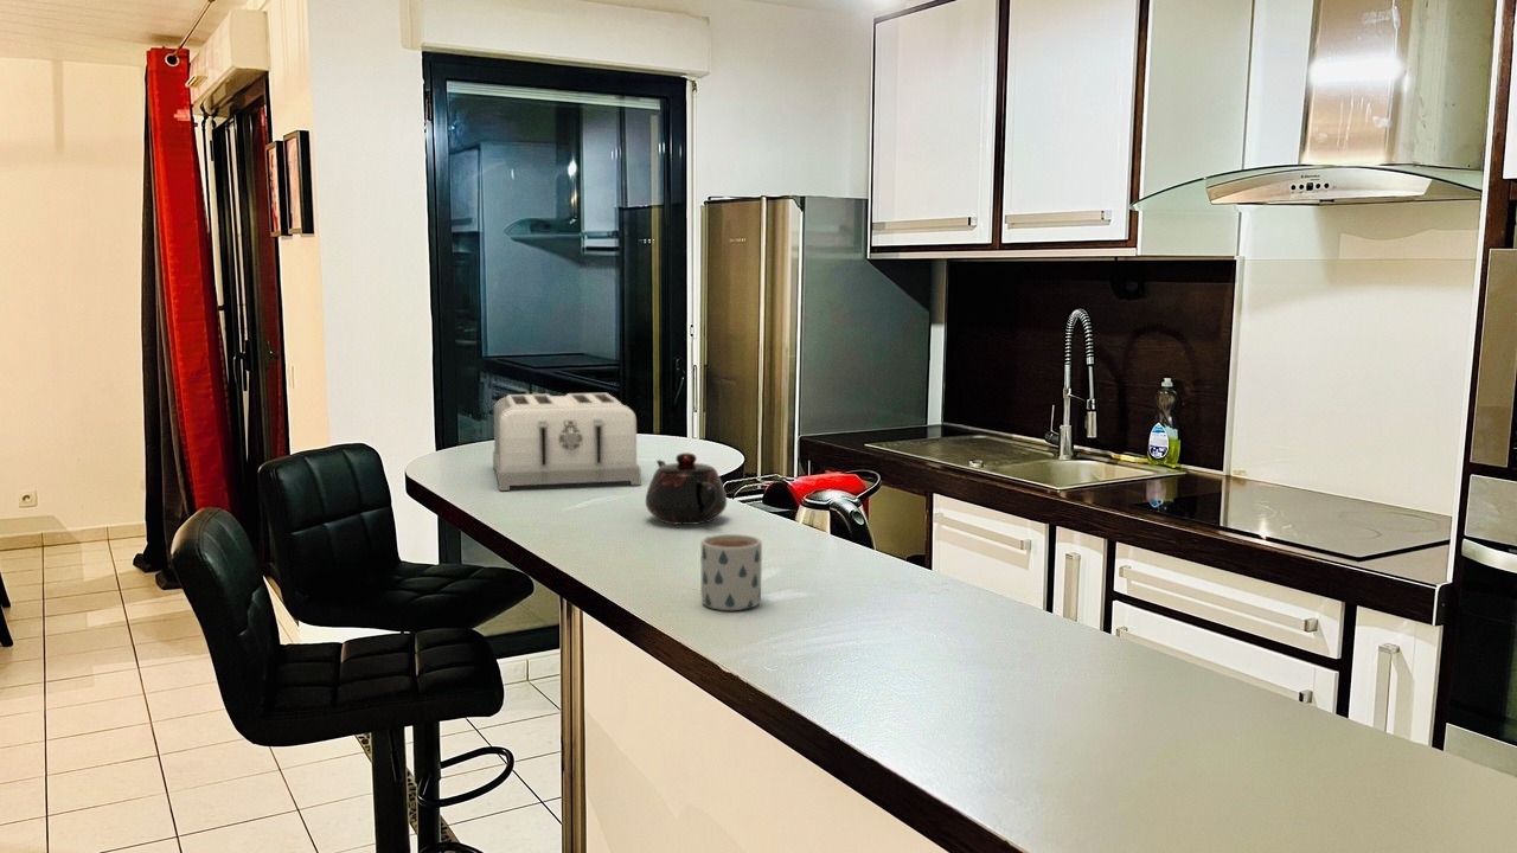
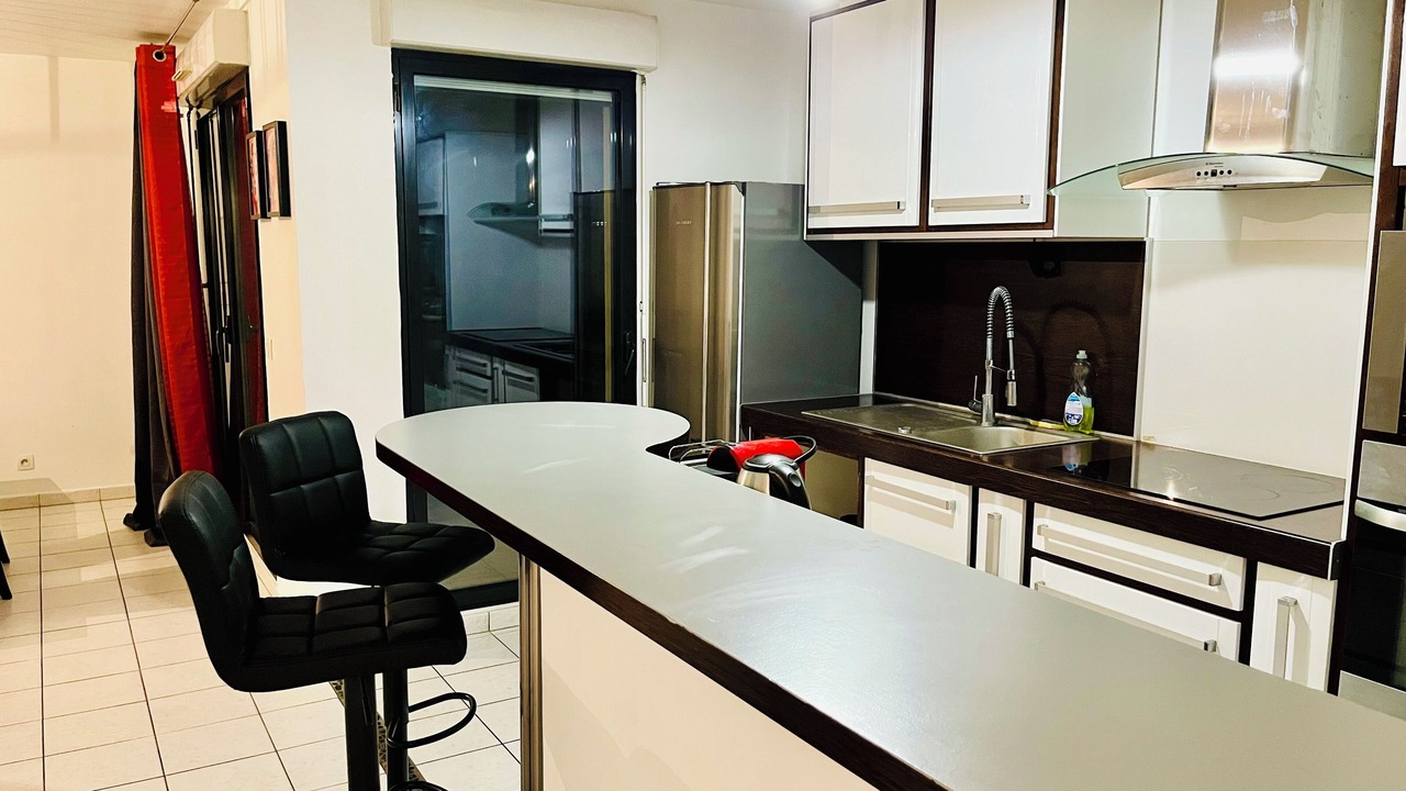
- mug (724, 569)
- teapot (684, 486)
- toaster (564, 437)
